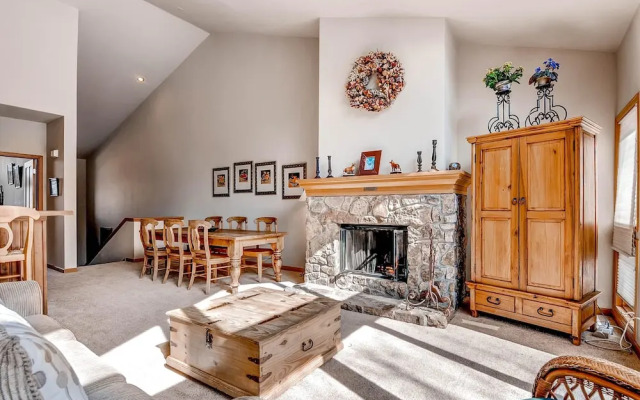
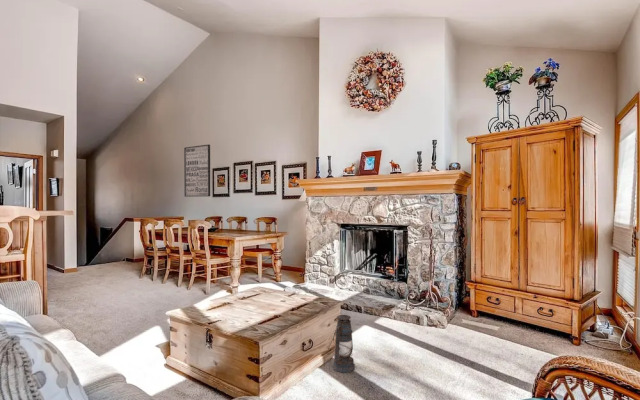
+ wall art (196, 171)
+ lantern (342, 340)
